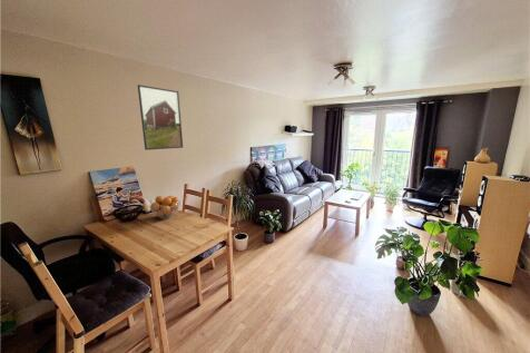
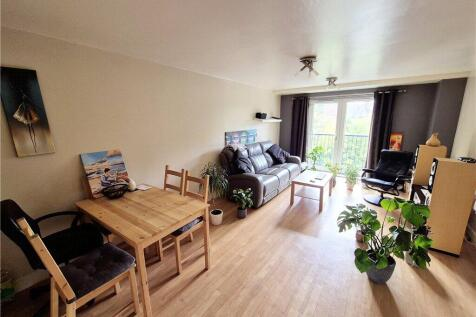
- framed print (161, 119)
- fruit basket (165, 206)
